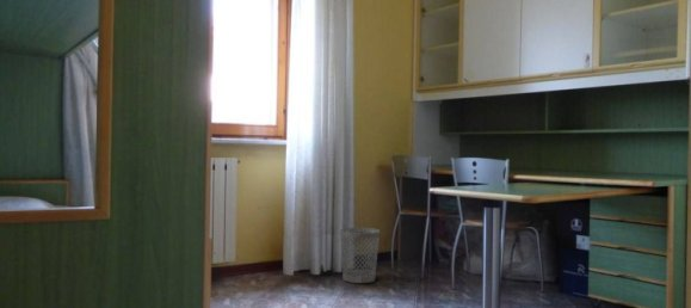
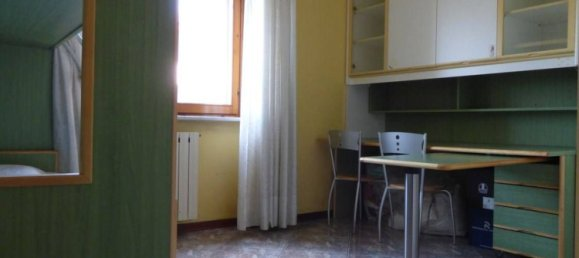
- wastebasket (359, 254)
